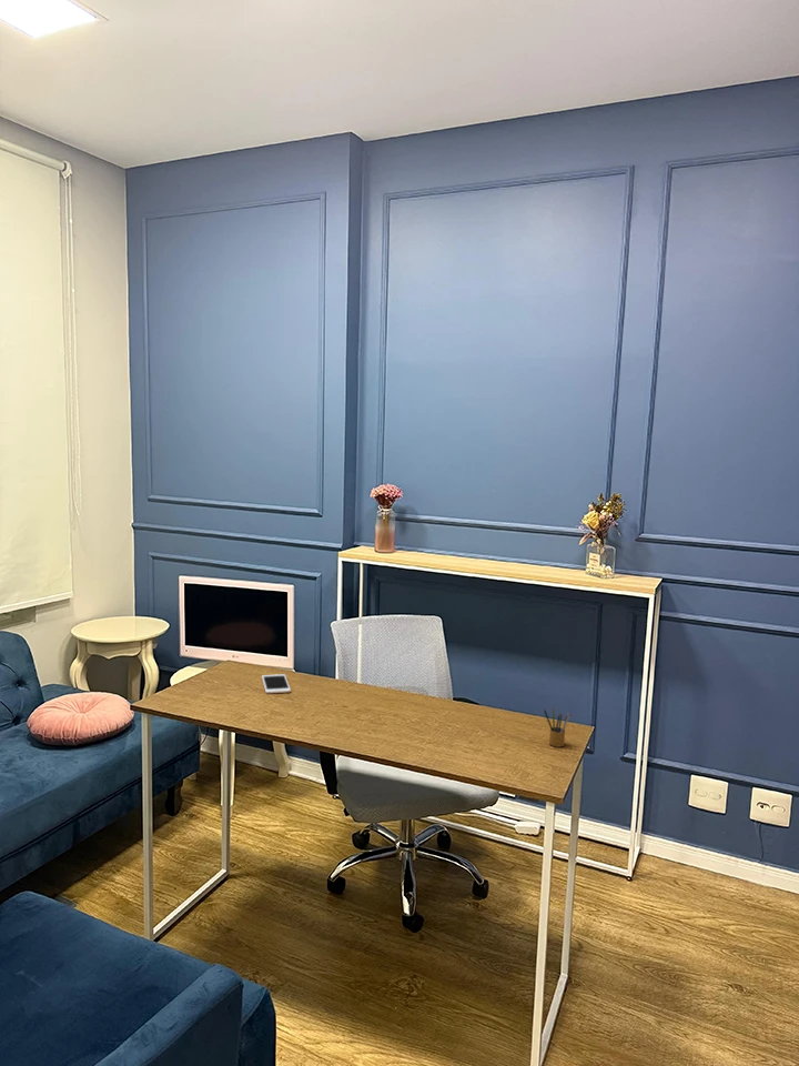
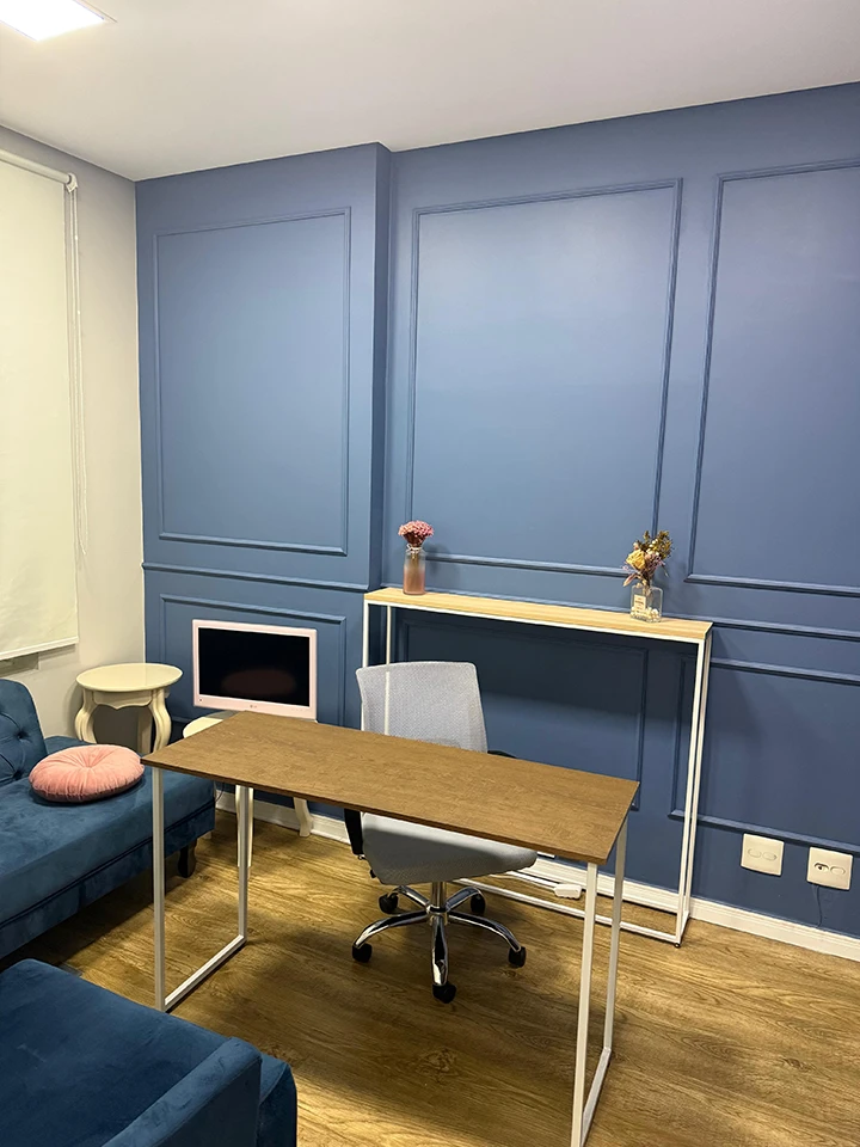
- cell phone (275, 683)
- pencil box (556, 726)
